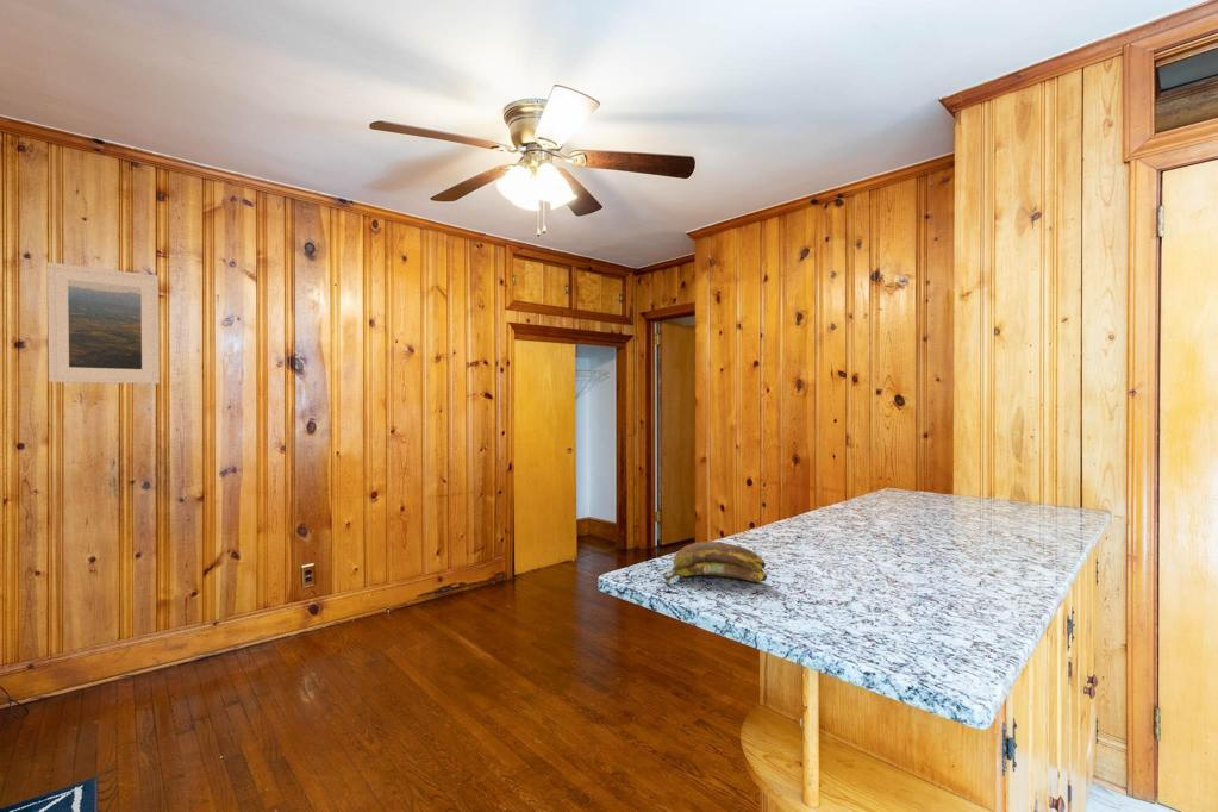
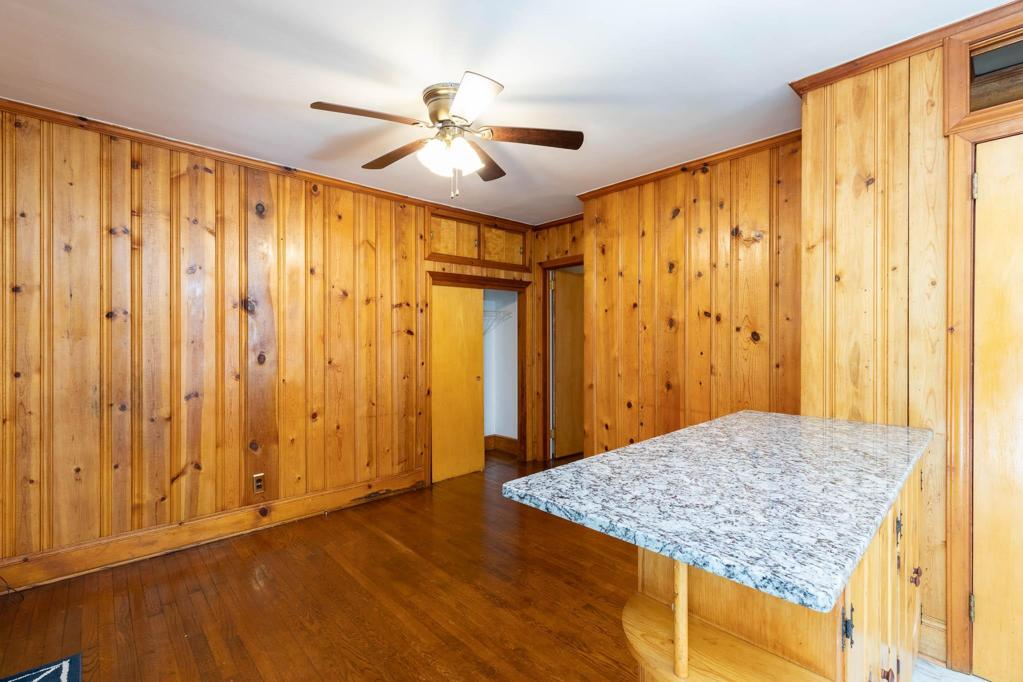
- banana (710, 561)
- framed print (106, 325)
